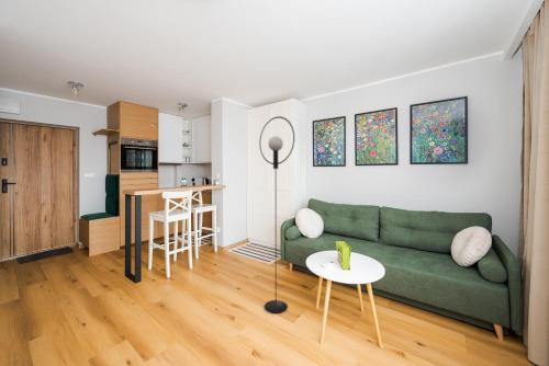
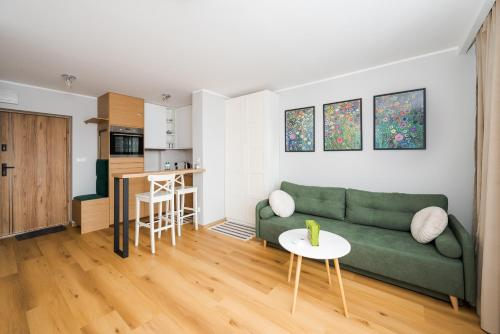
- floor lamp (276, 211)
